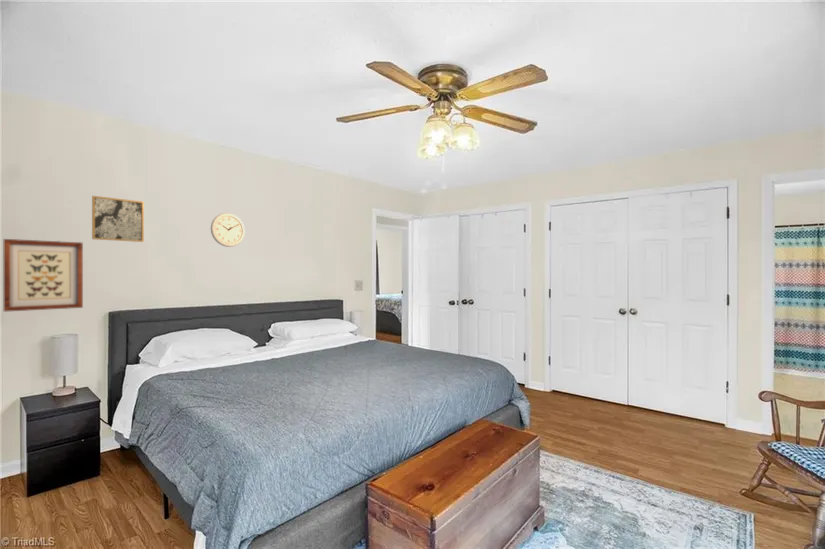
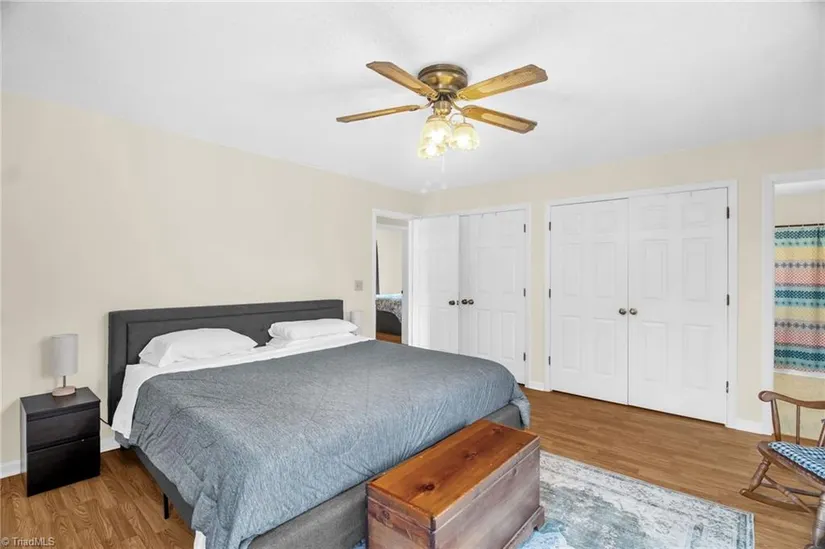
- wall art (118, 219)
- wall art (45, 275)
- wall clock (228, 229)
